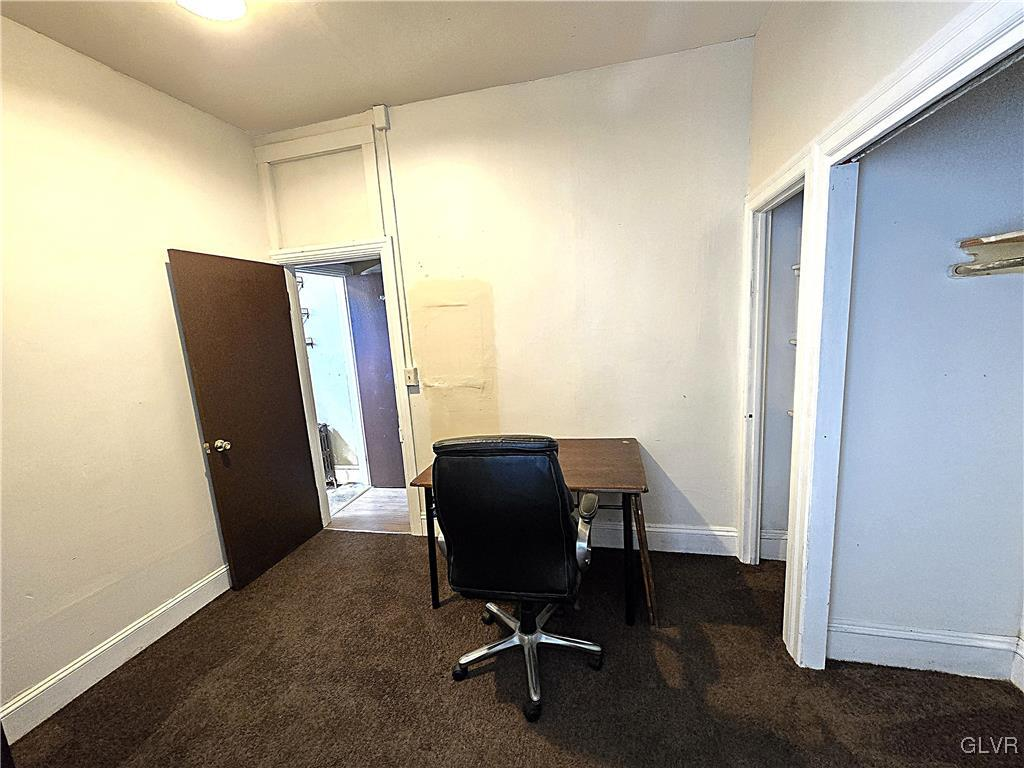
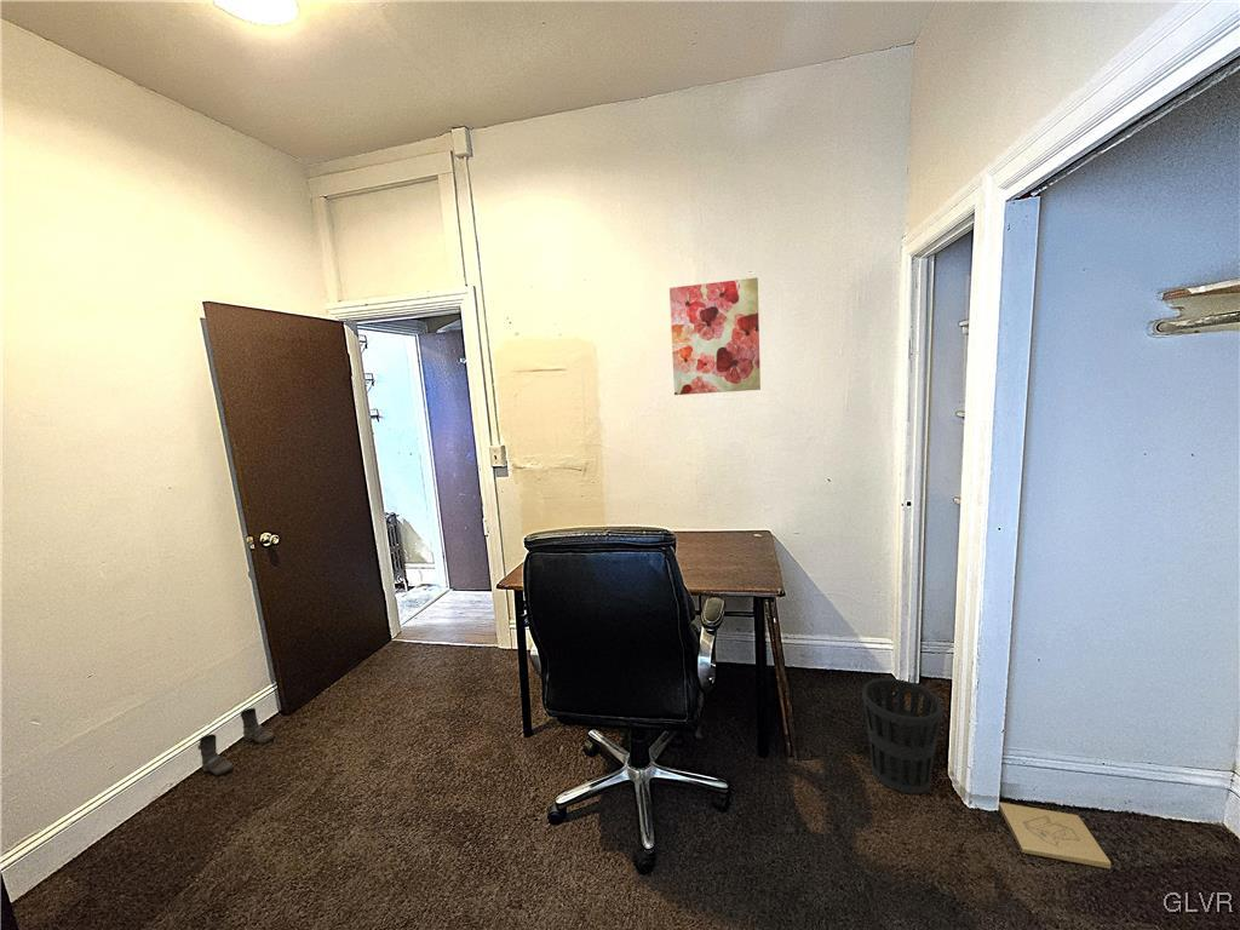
+ boots (243, 735)
+ box (1050, 833)
+ wastebasket (900, 735)
+ wall art (714, 338)
